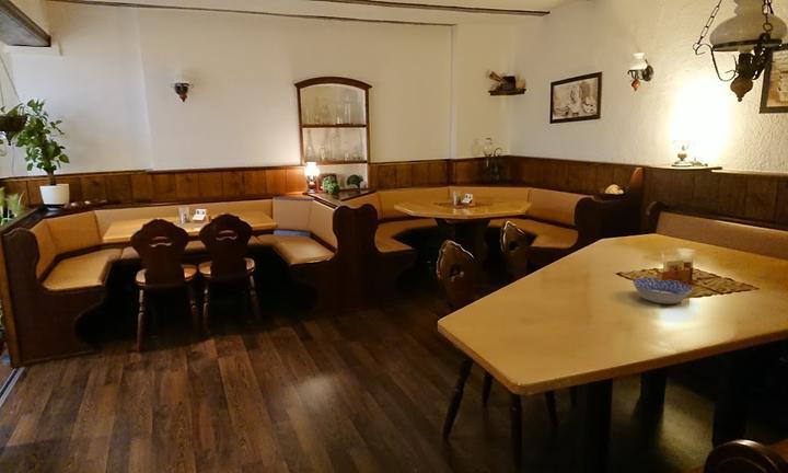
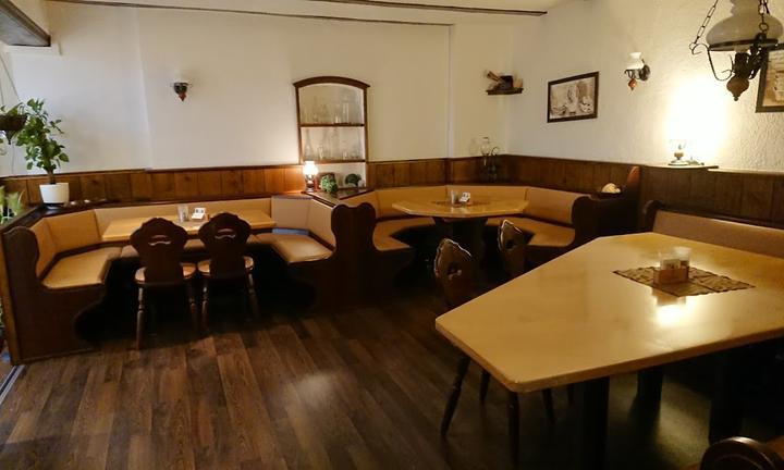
- bowl (662, 291)
